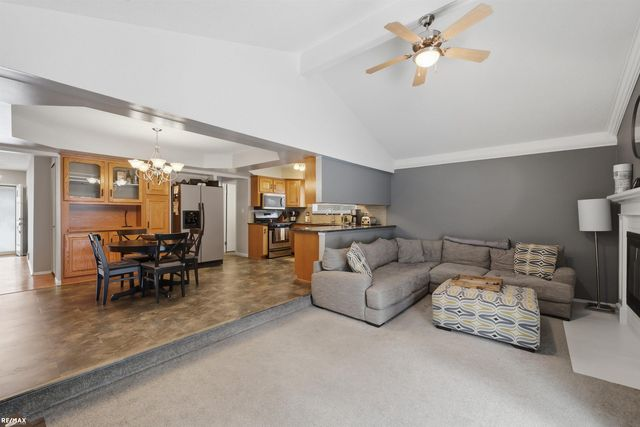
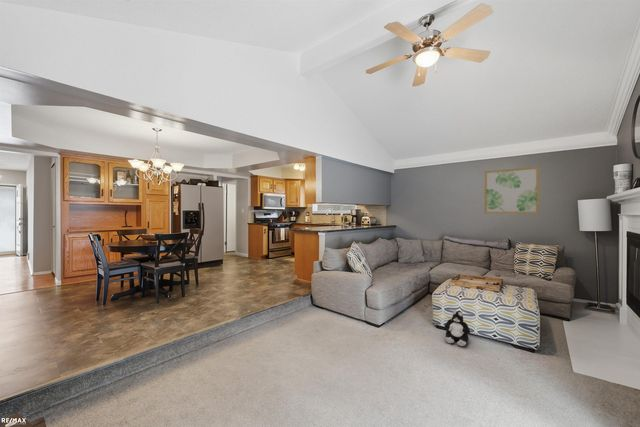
+ plush toy (456, 326)
+ wall art (510, 191)
